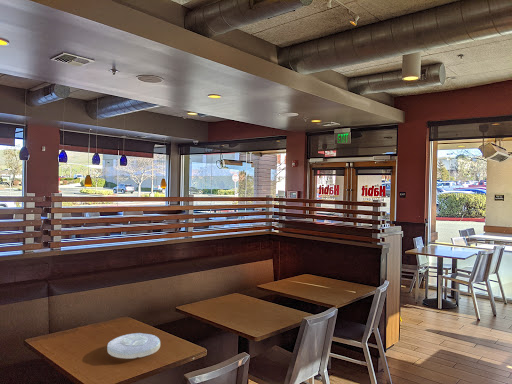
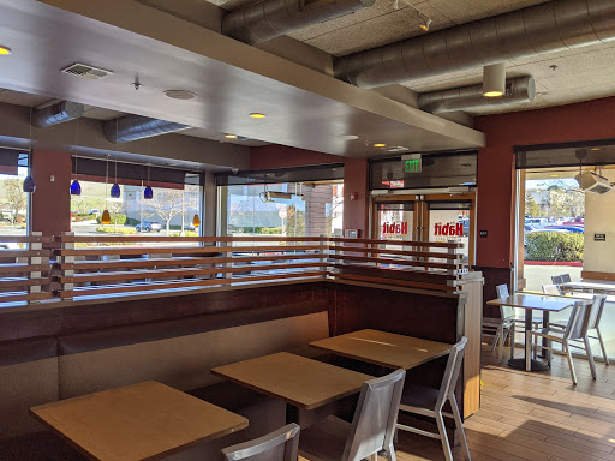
- plate (134, 343)
